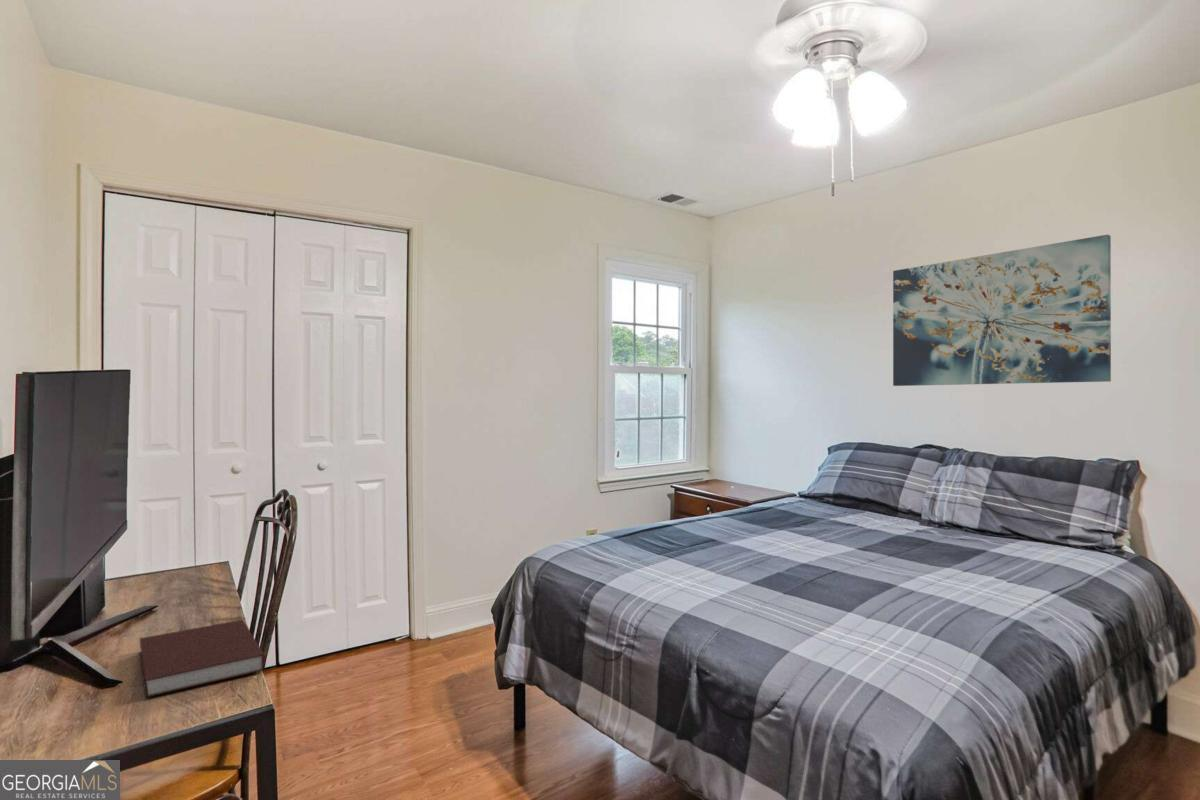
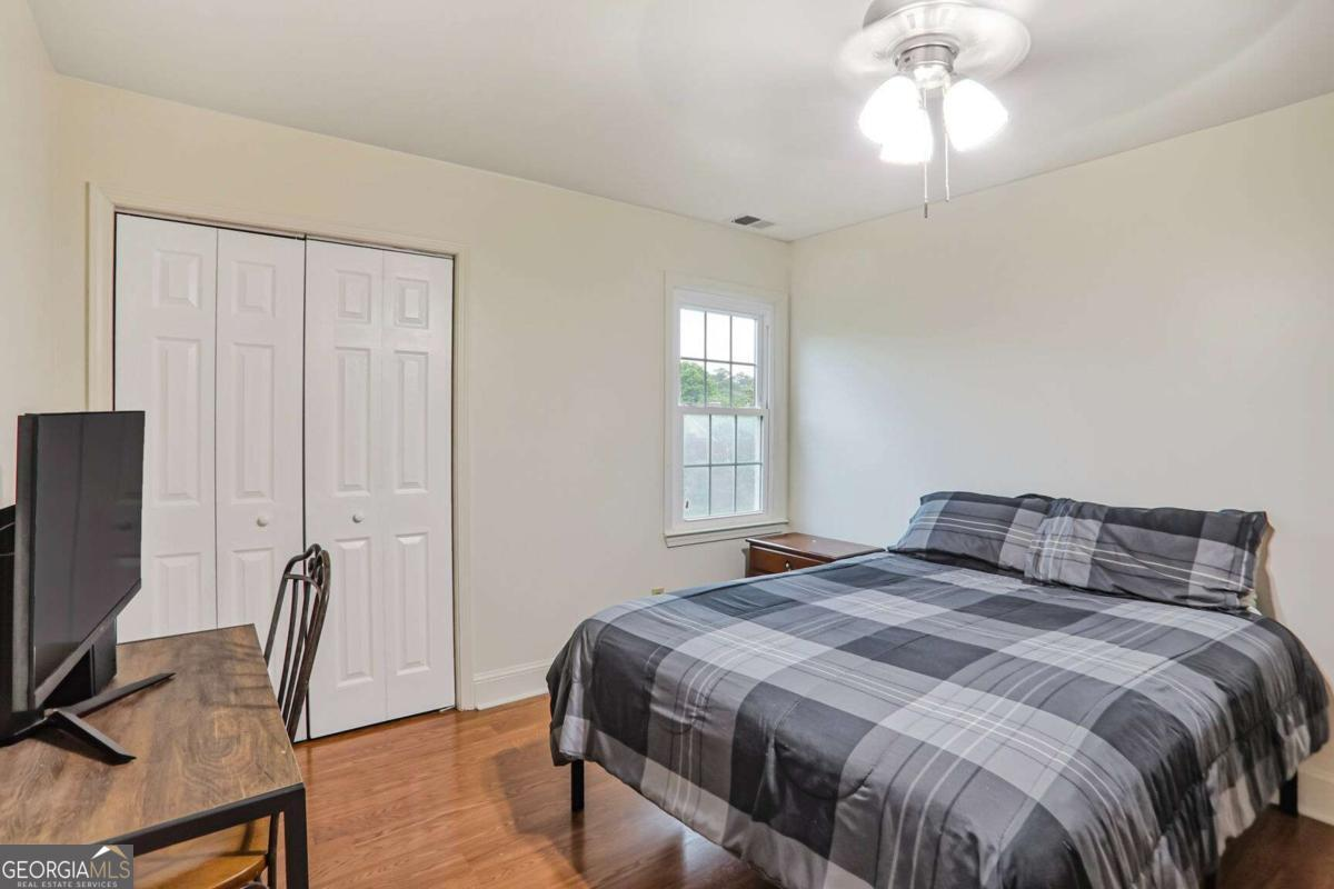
- wall art (989, 319)
- notebook (200, 653)
